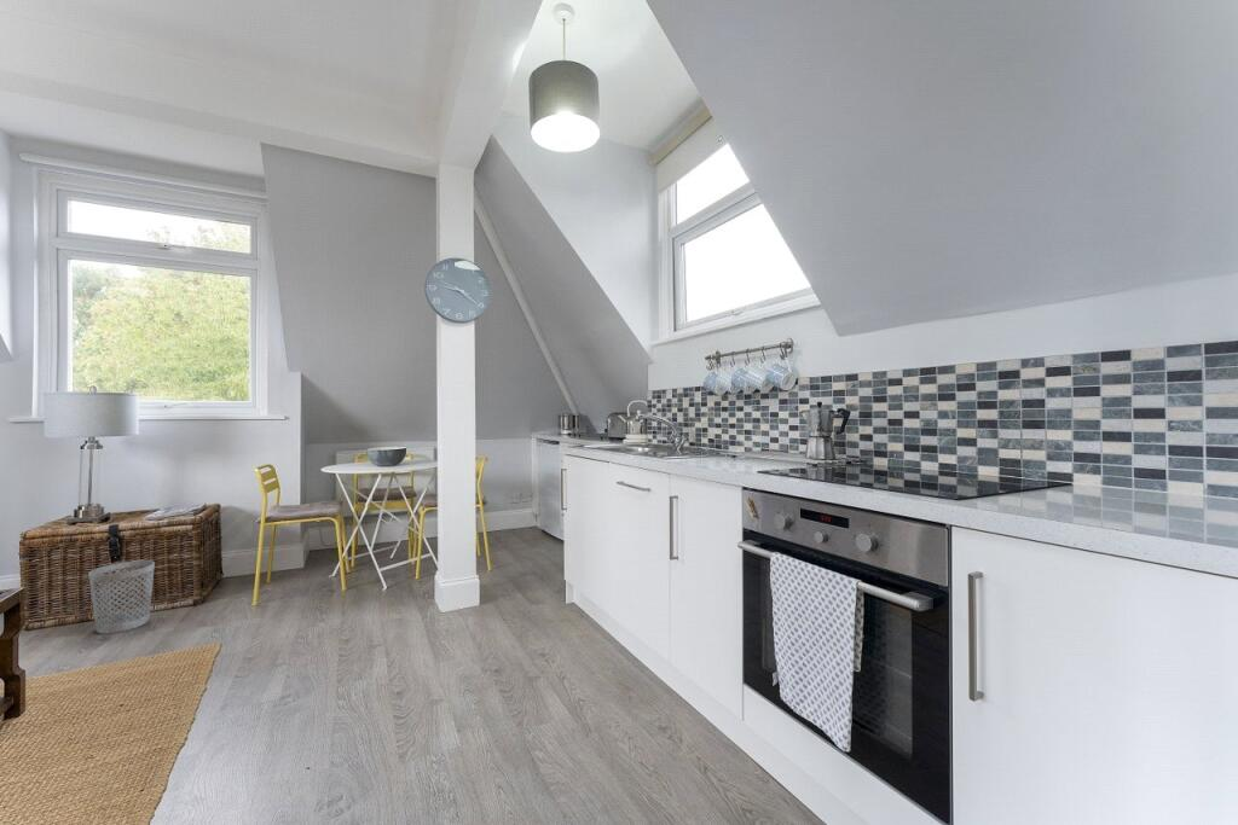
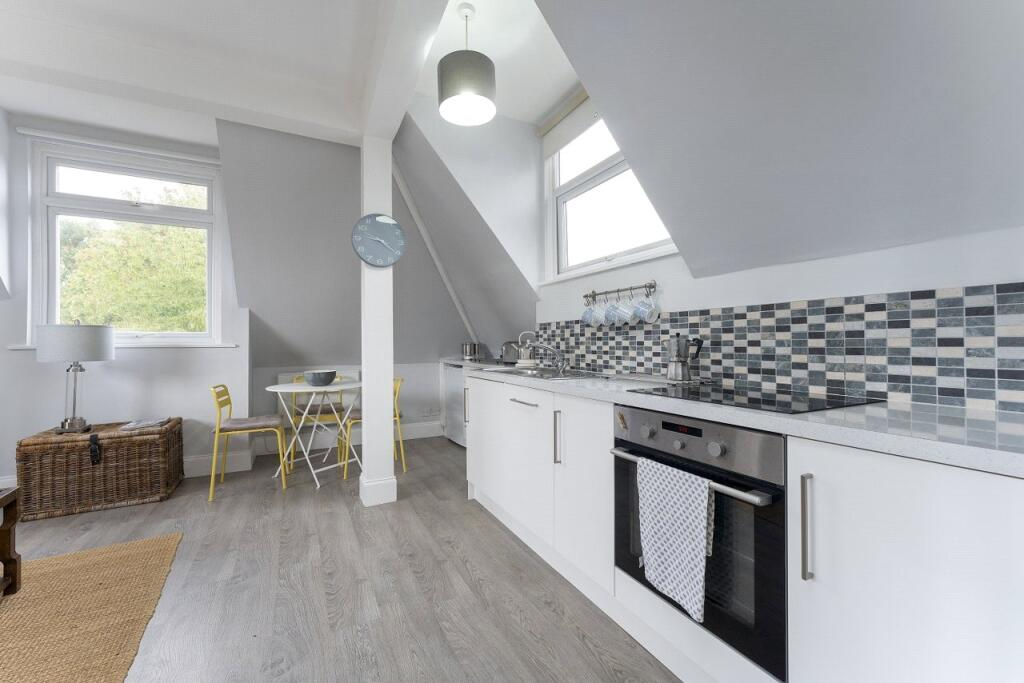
- wastebasket (122, 595)
